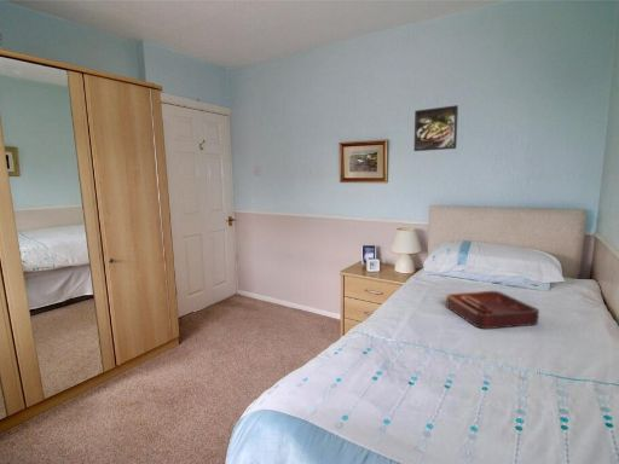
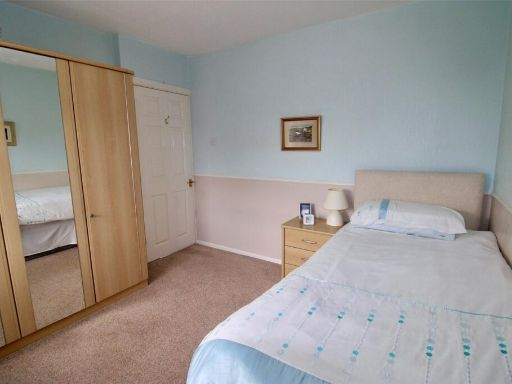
- decorative tray (488, 307)
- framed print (434, 129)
